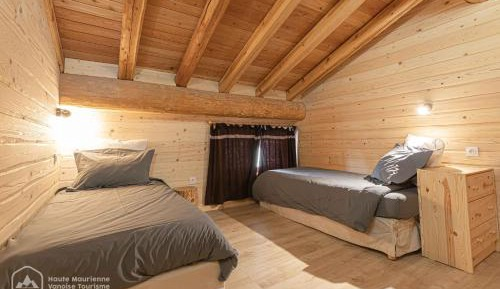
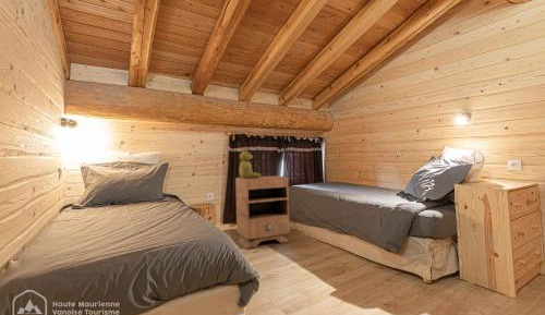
+ nightstand (262, 209)
+ stuffed bear (249, 162)
